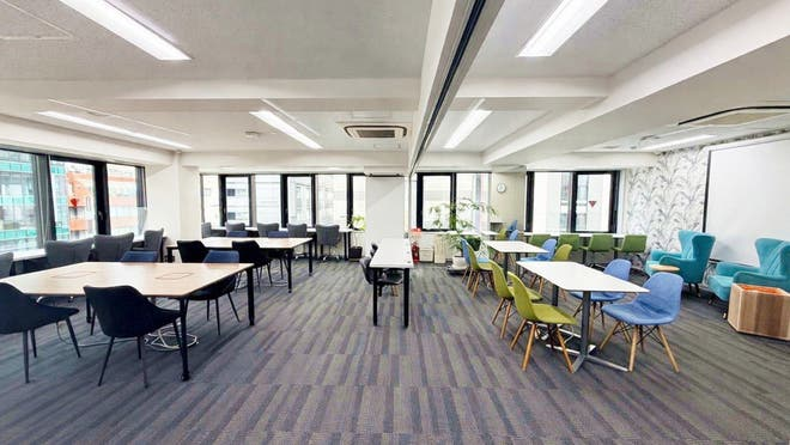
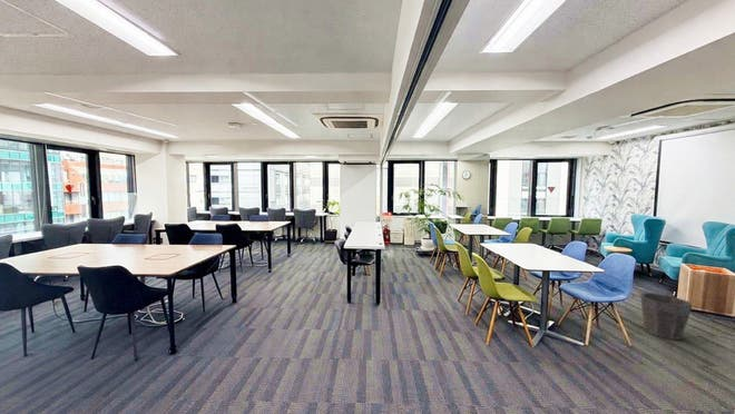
+ waste bin (663, 315)
